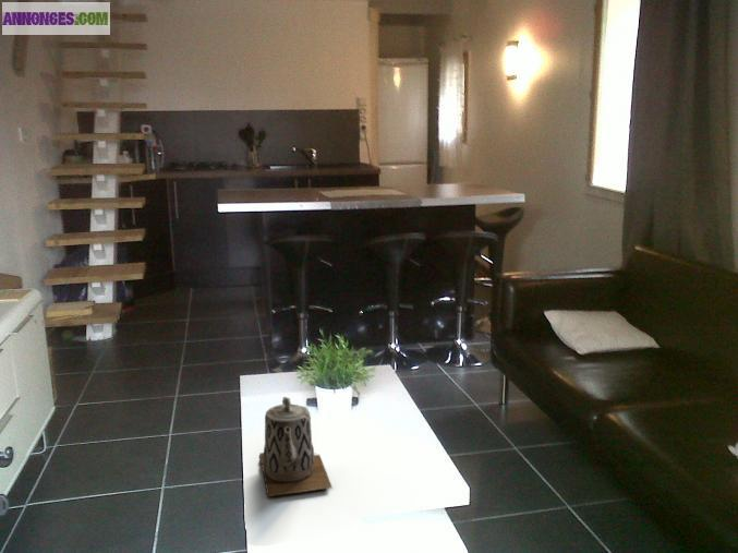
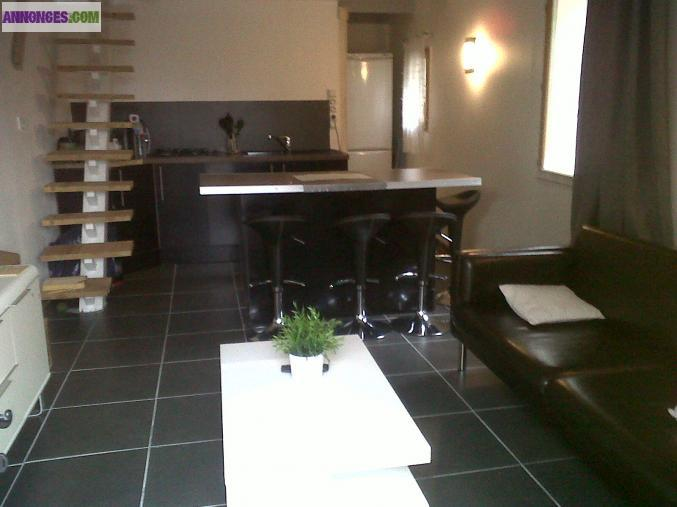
- teapot (292, 434)
